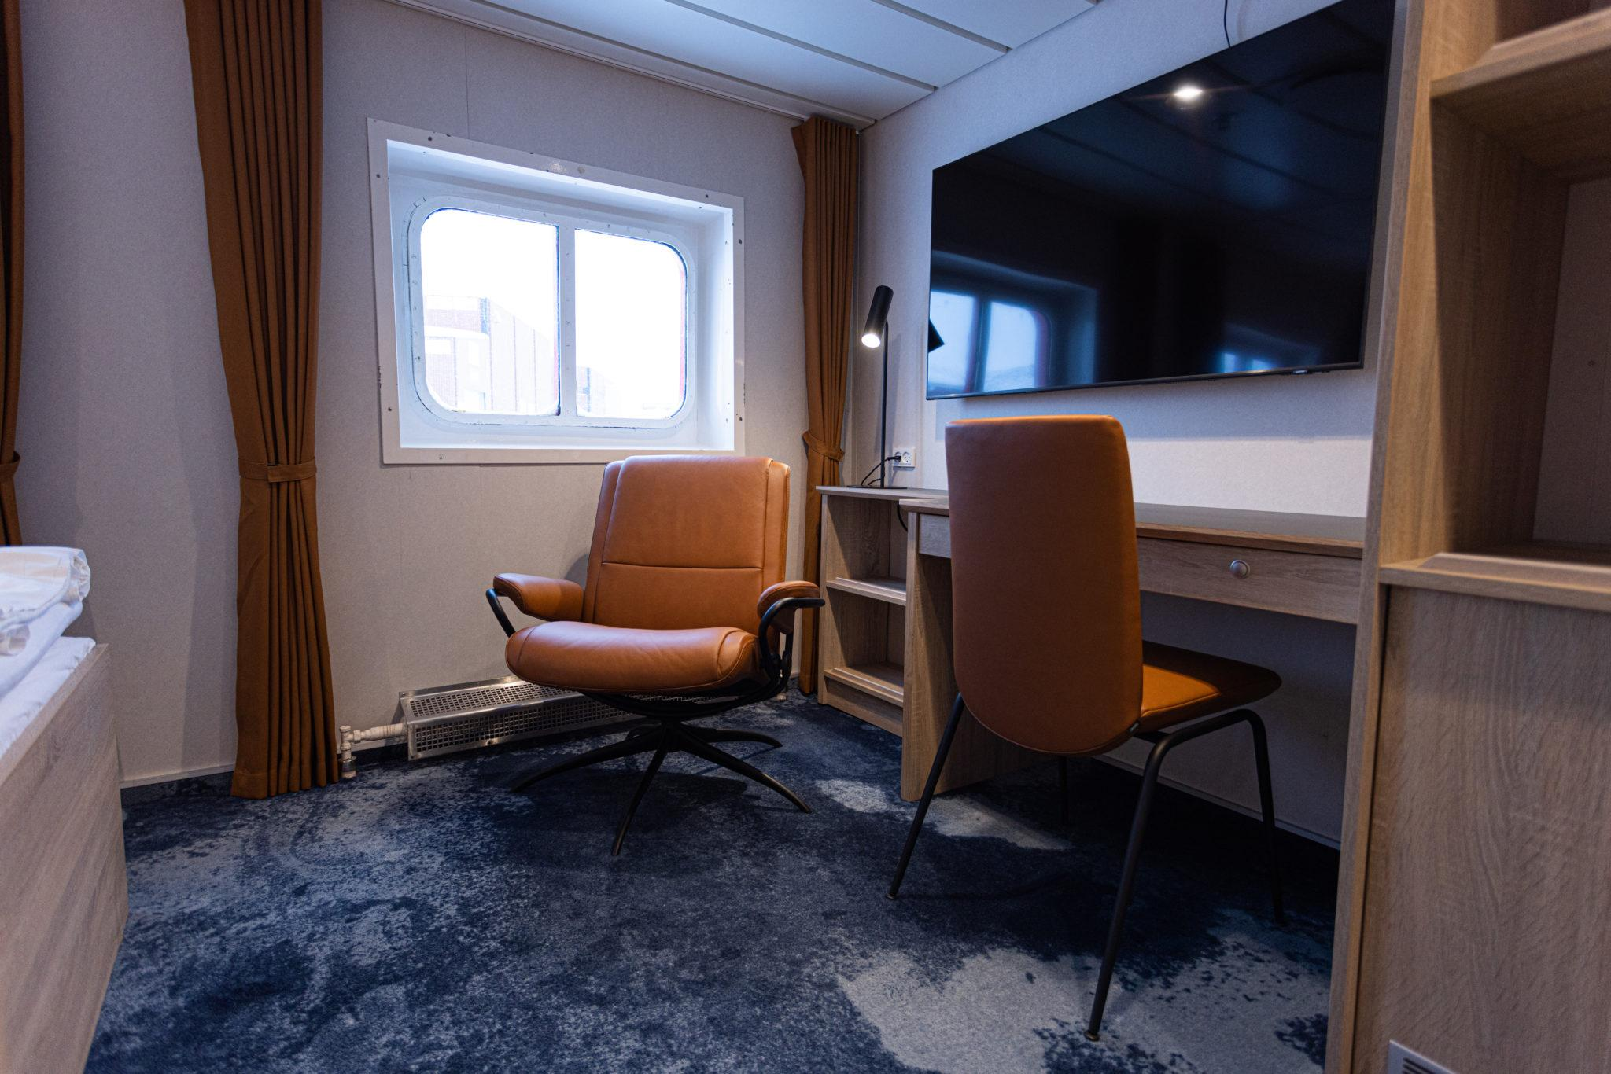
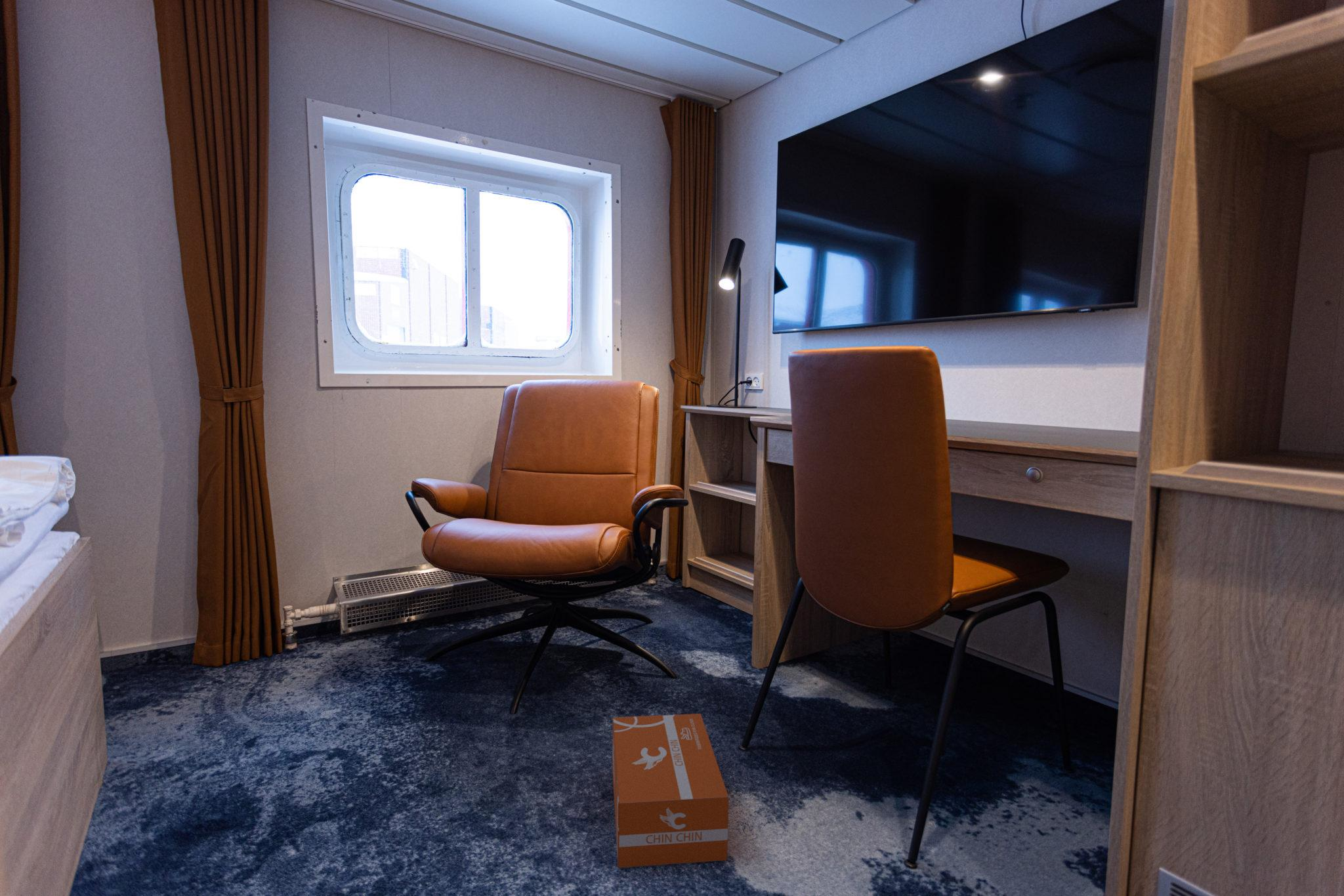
+ cardboard box (664, 781)
